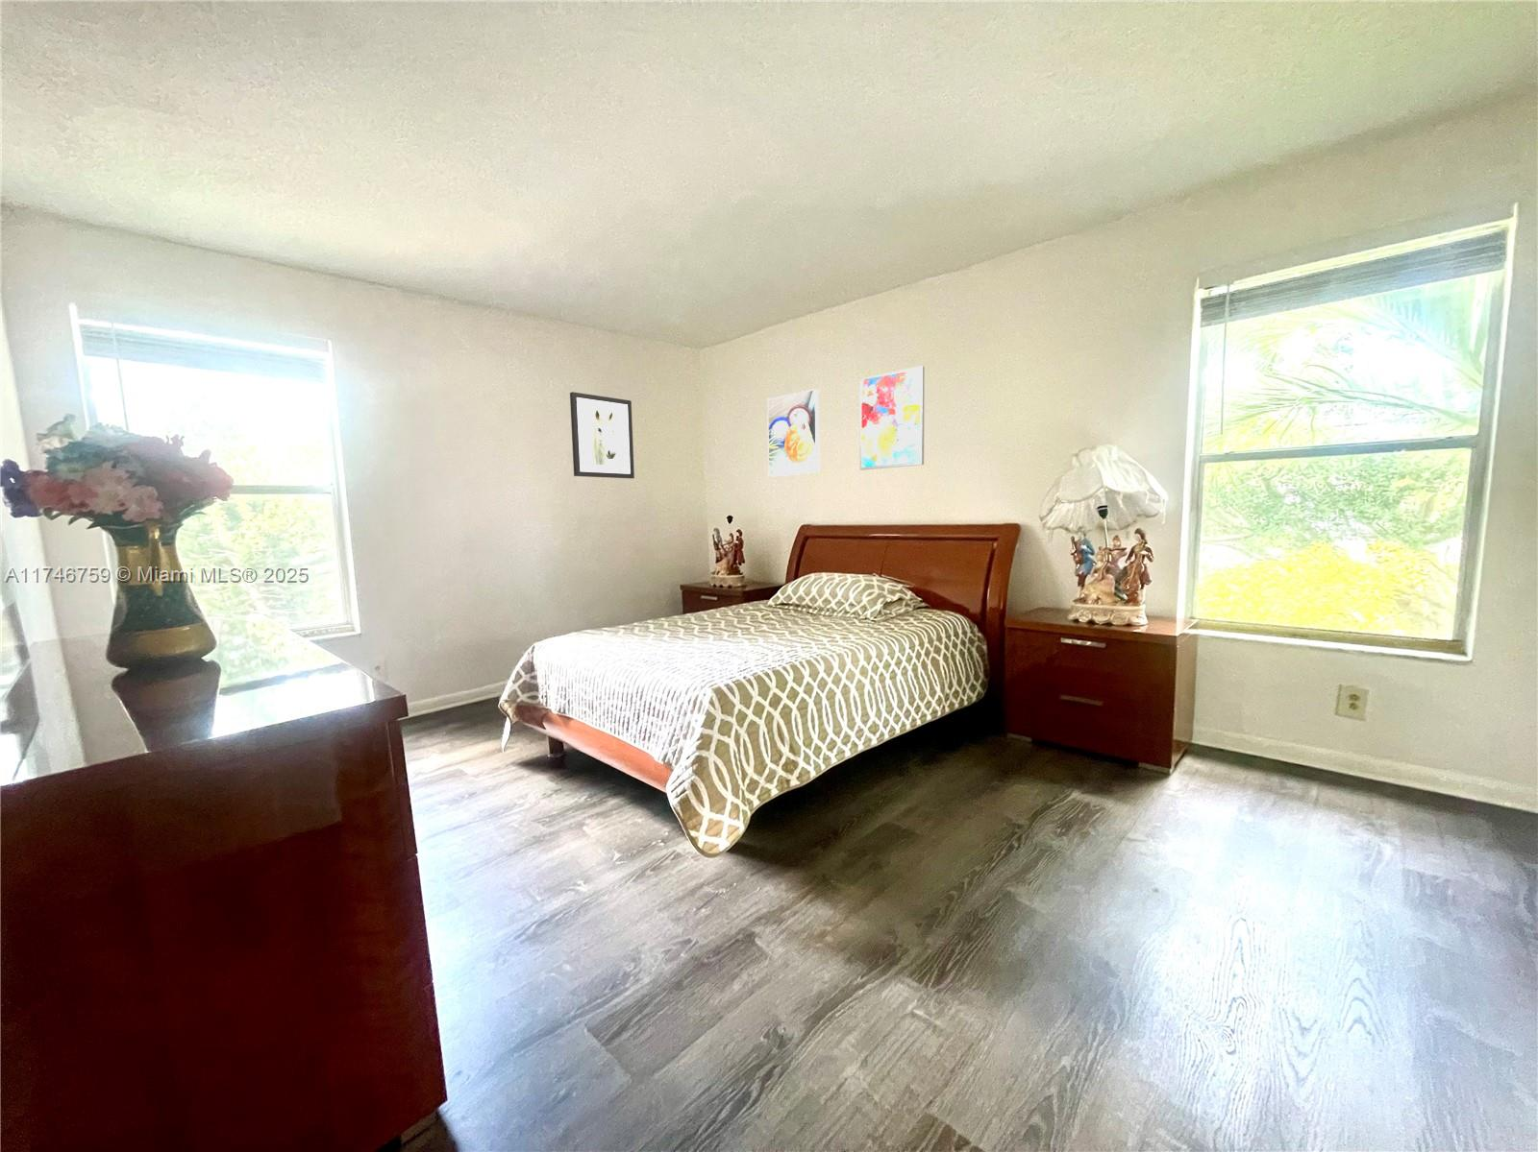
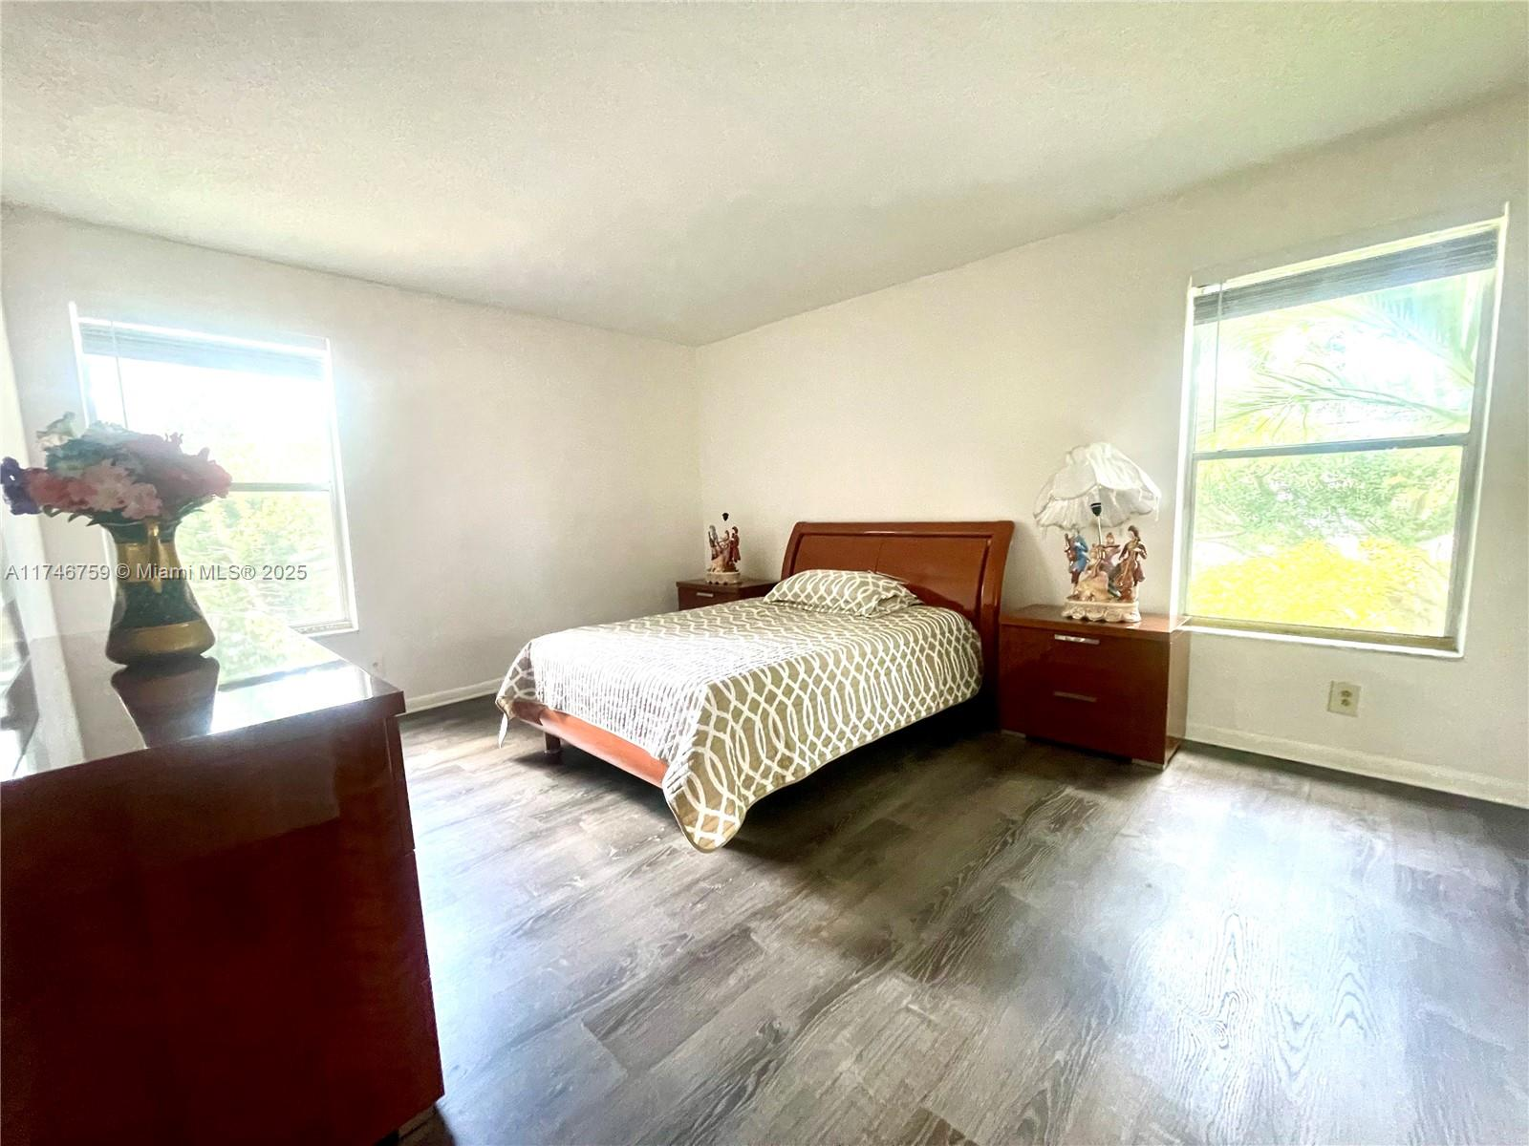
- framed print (792, 434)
- wall art (890, 420)
- wall art (603, 437)
